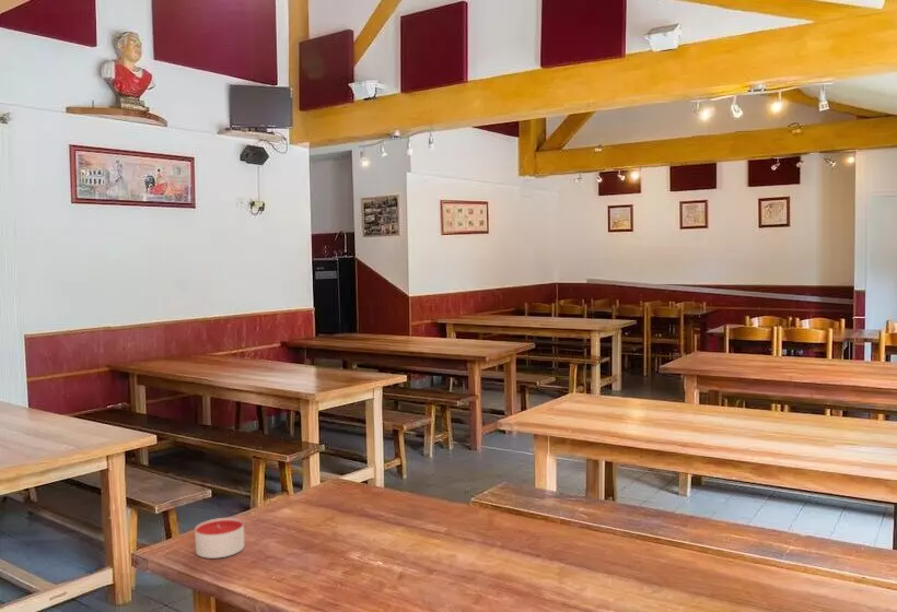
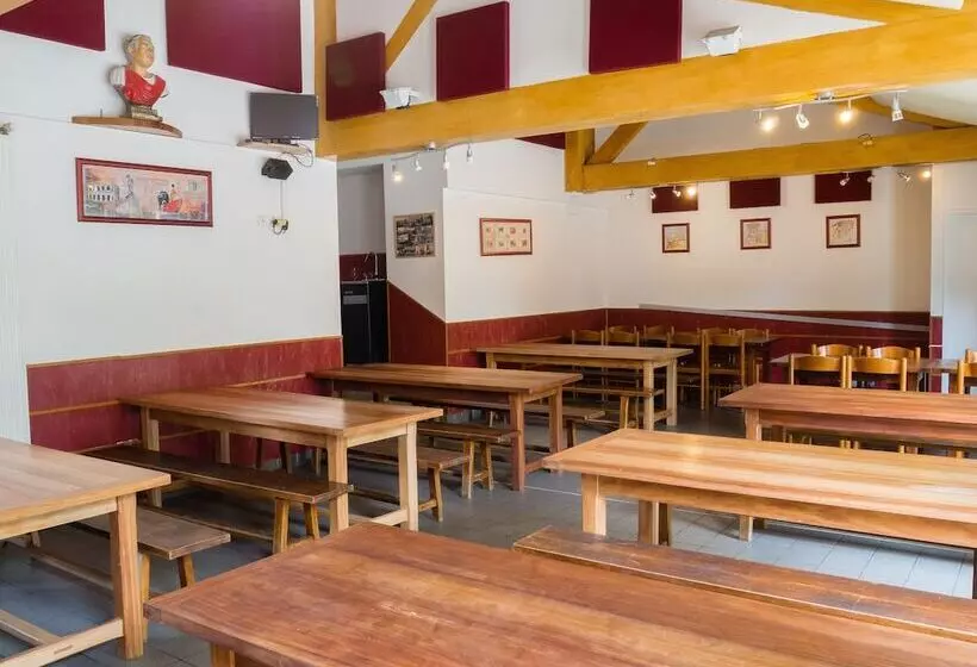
- candle (220, 537)
